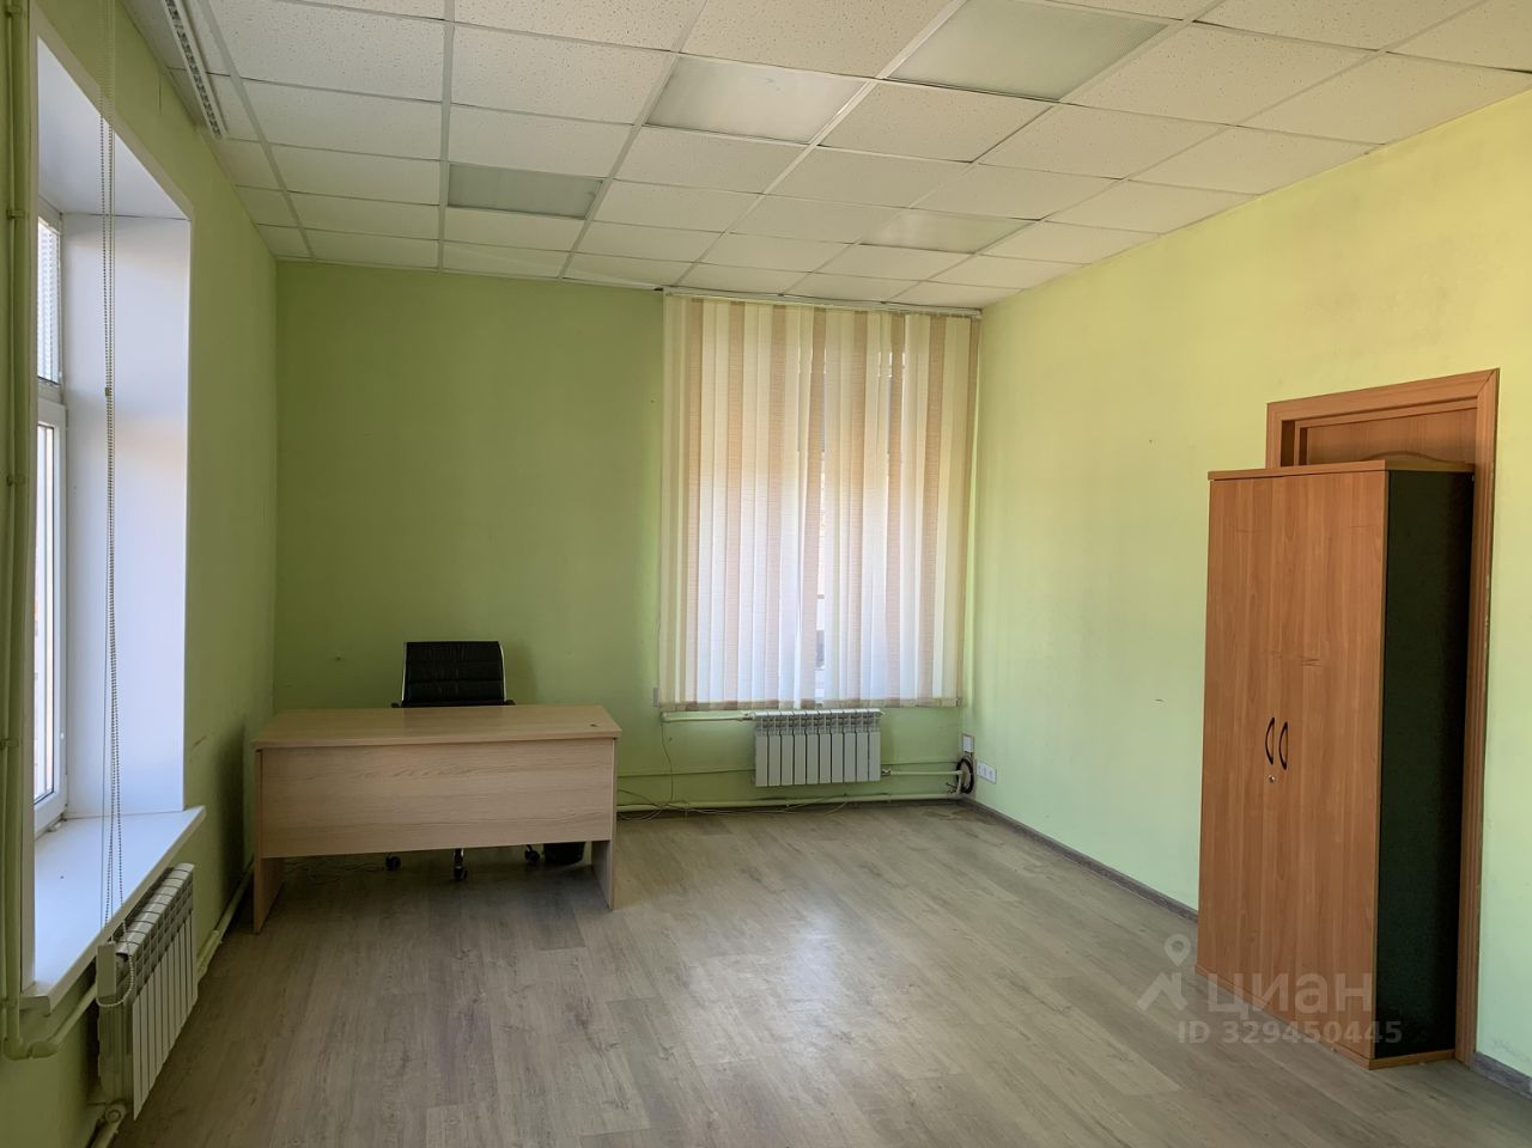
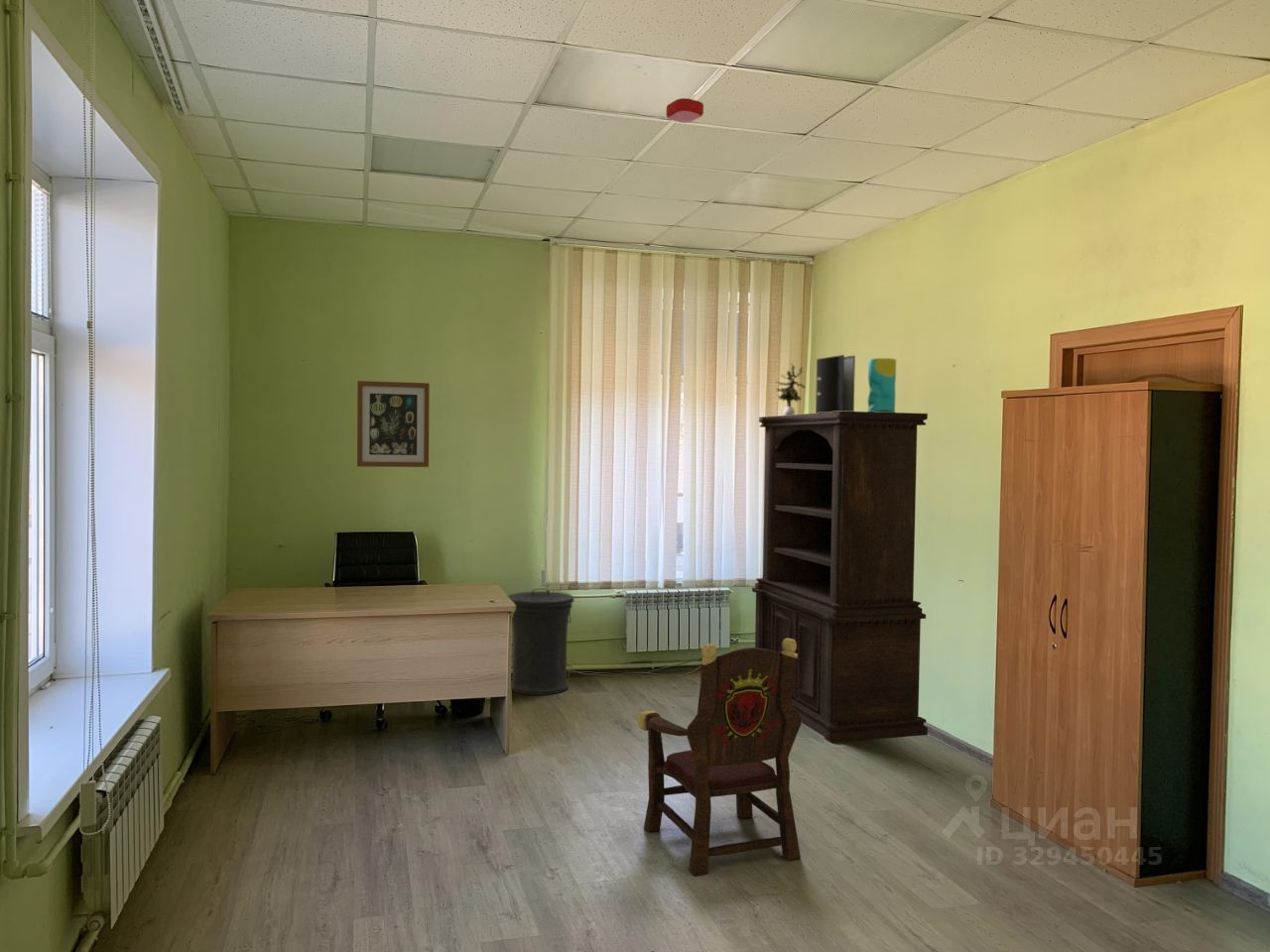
+ trash can (540, 638)
+ wall art (393, 424)
+ armchair (722, 736)
+ decorative vase (881, 386)
+ smoke detector (685, 110)
+ potted plant (792, 390)
+ binder (834, 385)
+ hutch (832, 563)
